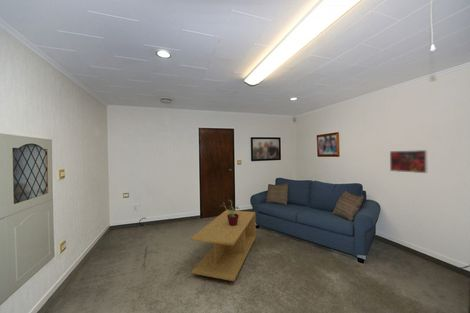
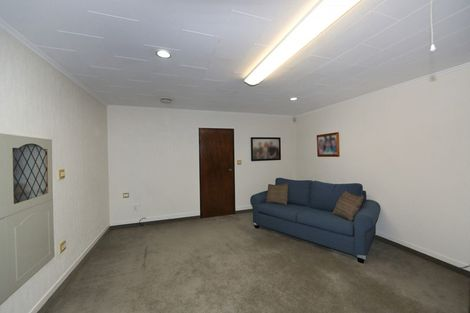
- coffee table (229, 239)
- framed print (407, 161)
- potted plant (229, 211)
